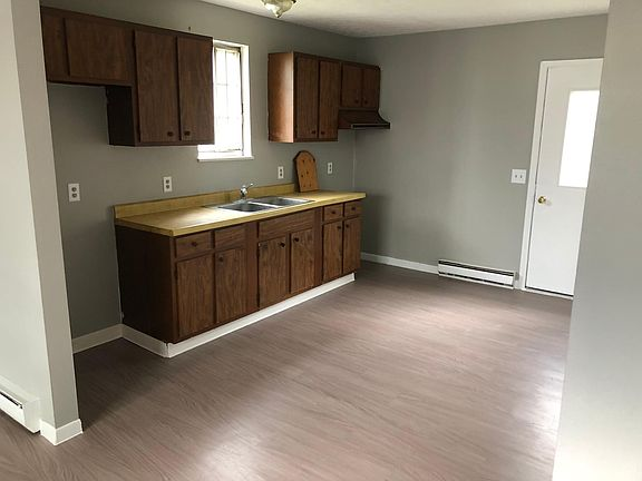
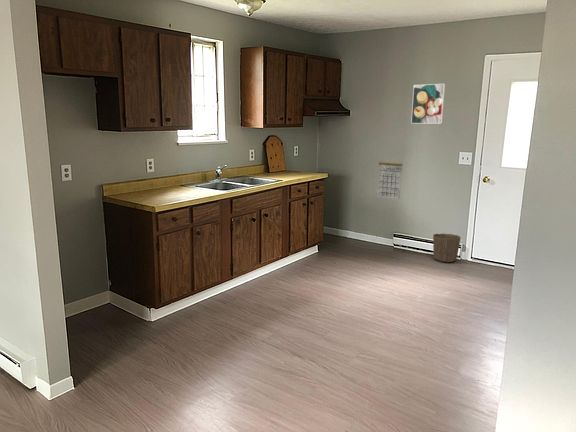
+ calendar (389, 176)
+ waste basket (445, 247)
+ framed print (427, 104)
